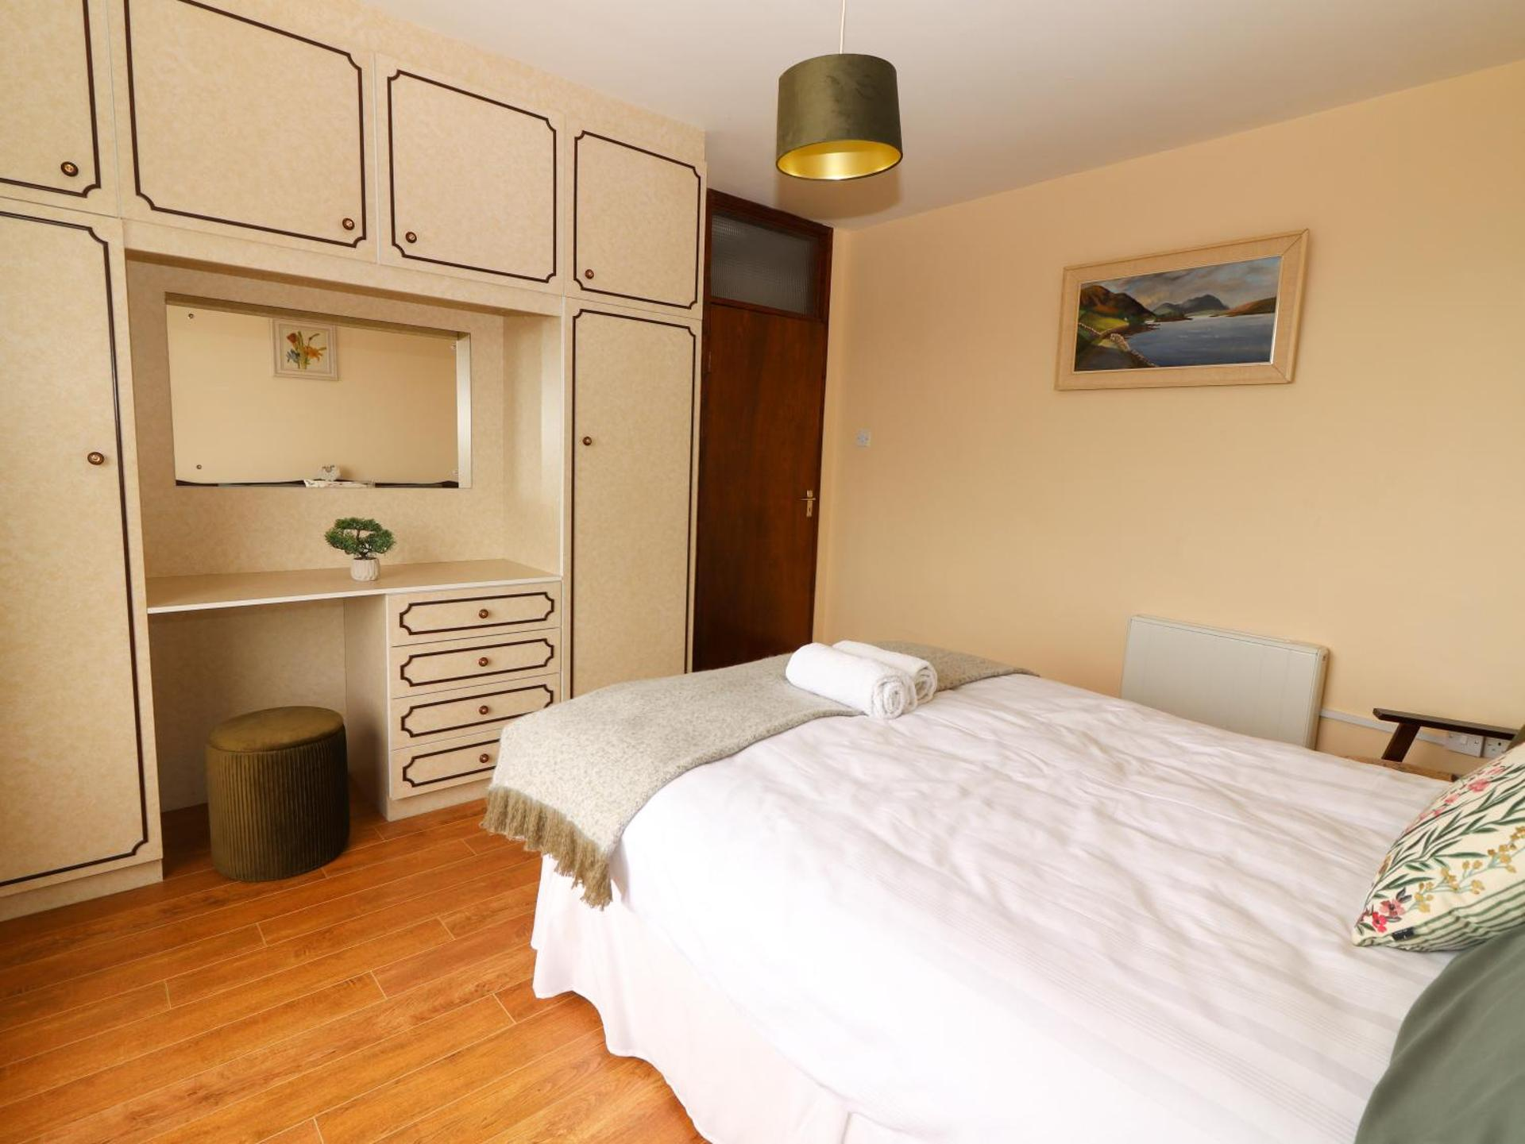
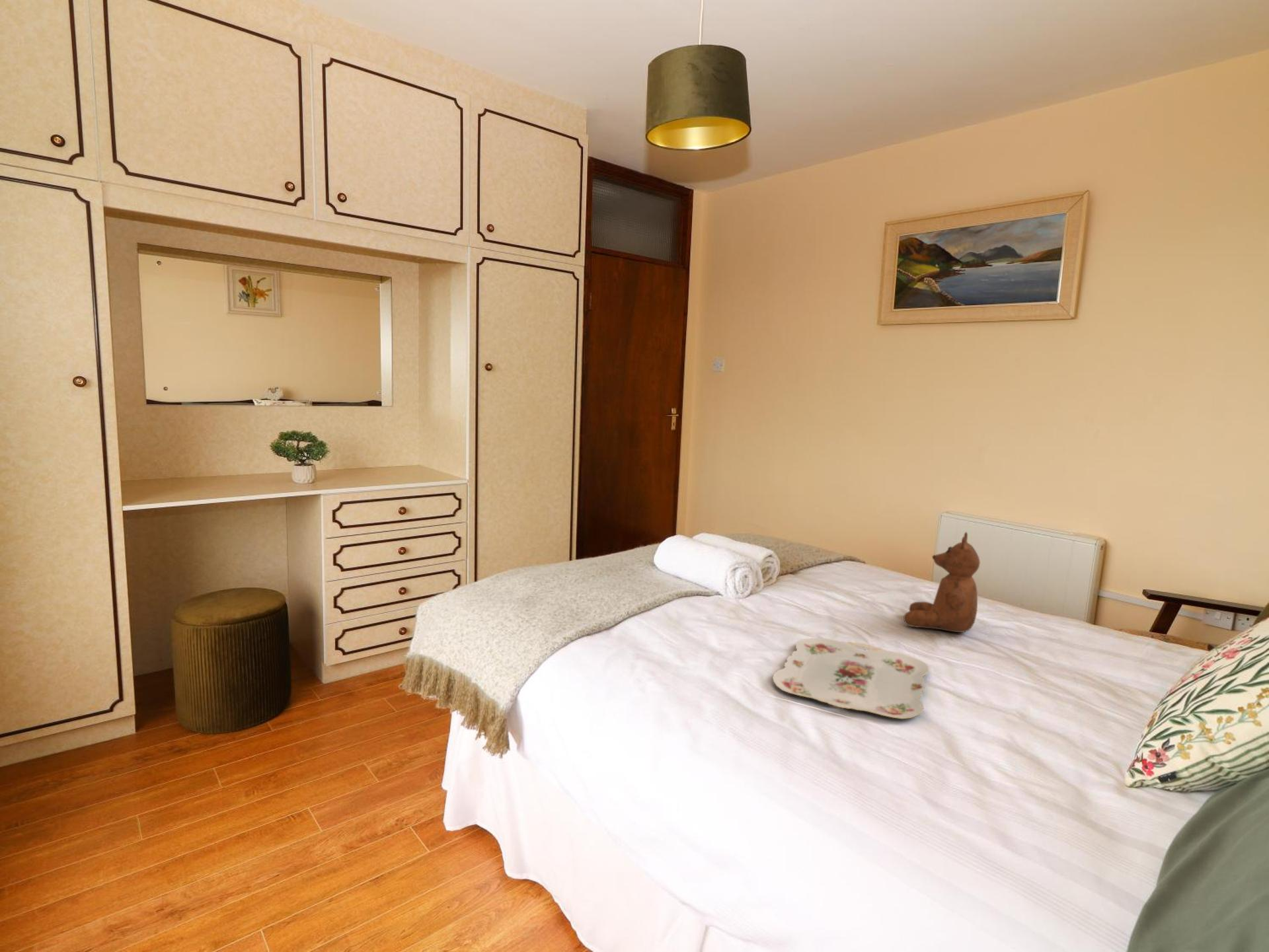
+ serving tray (853, 675)
+ teddy bear (944, 579)
